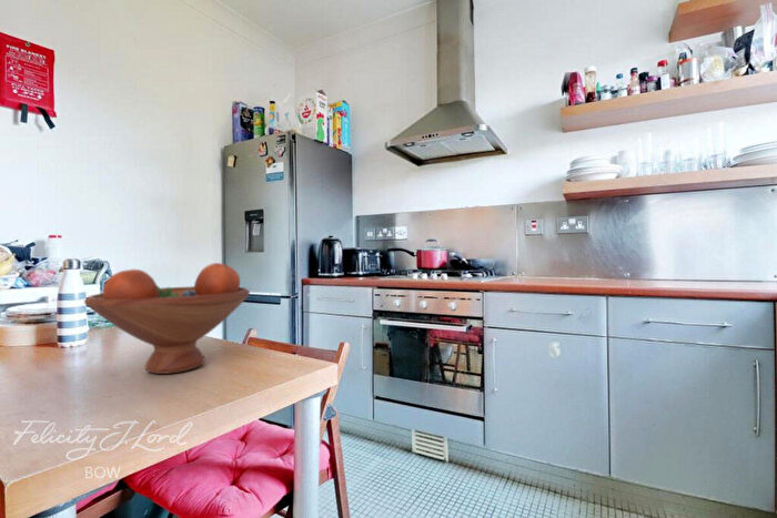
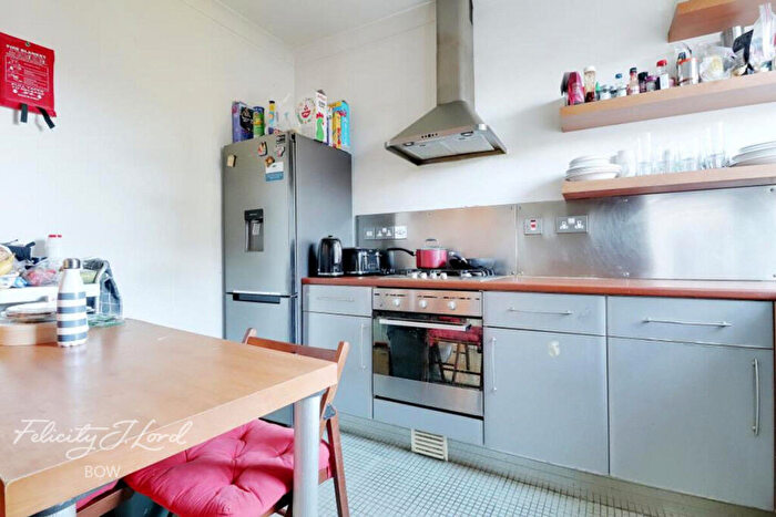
- fruit bowl (174, 315)
